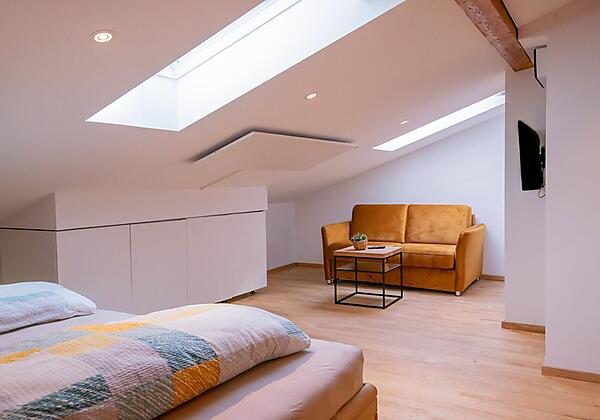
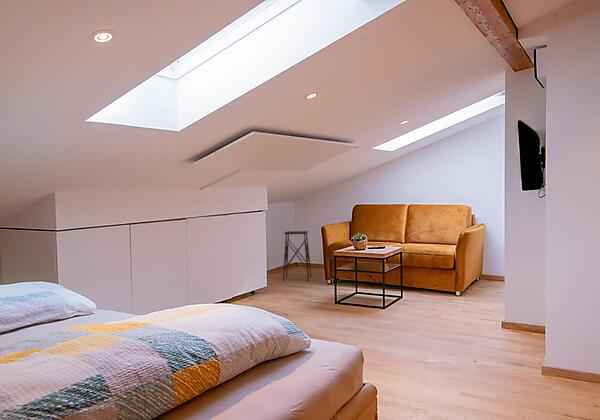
+ side table (297, 255)
